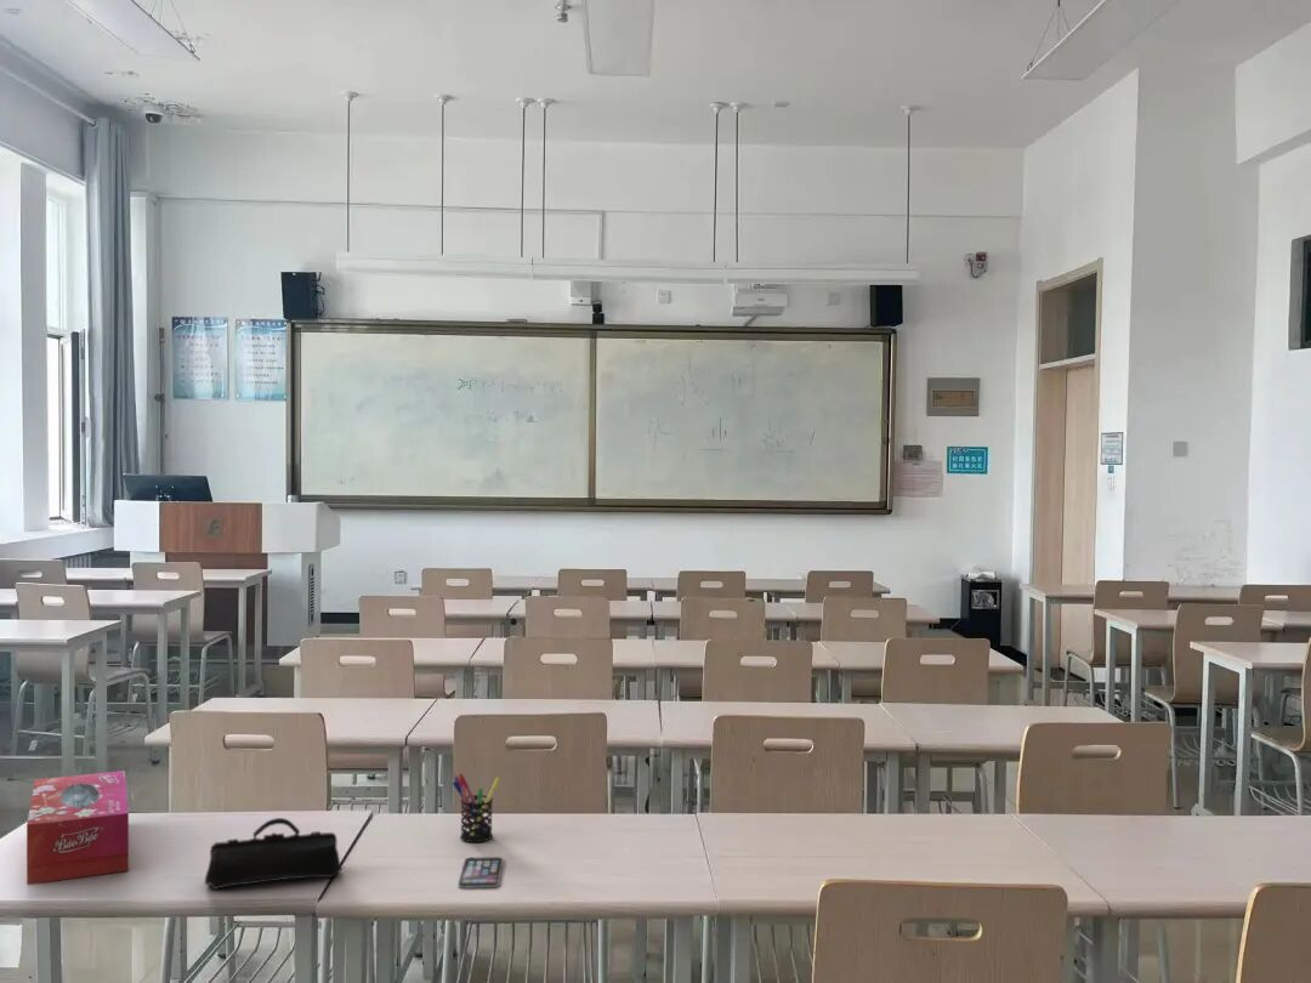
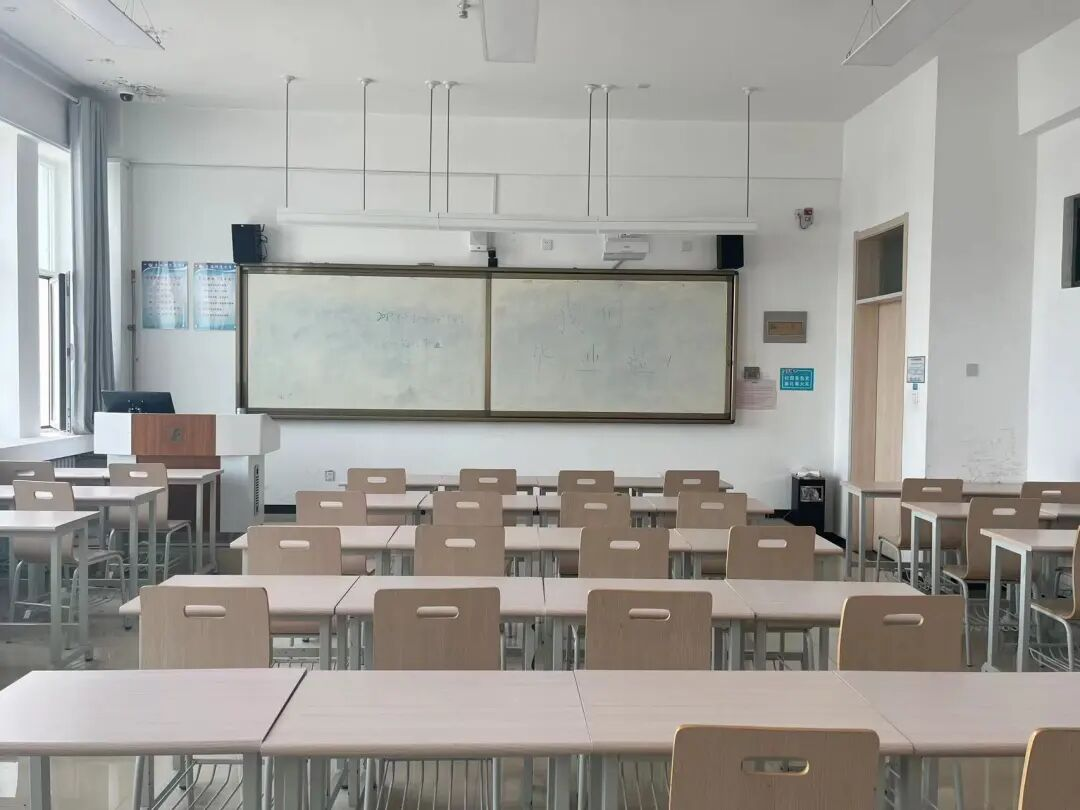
- pen holder (475, 806)
- smartphone (481, 871)
- tissue box (79, 823)
- pencil case (273, 848)
